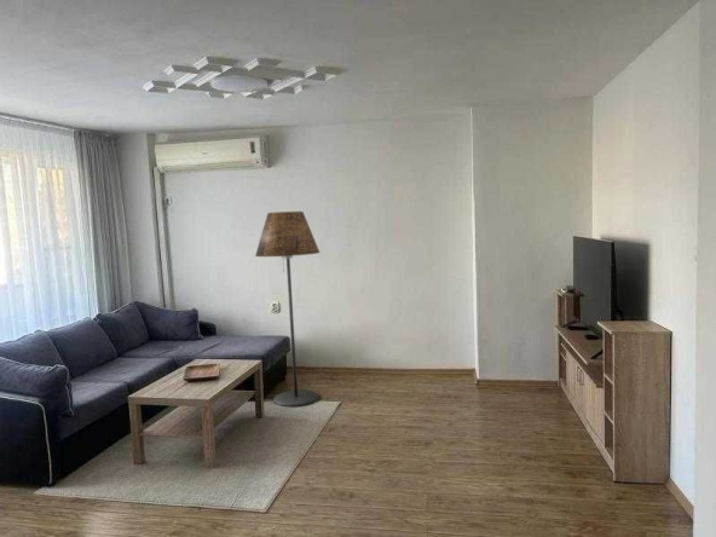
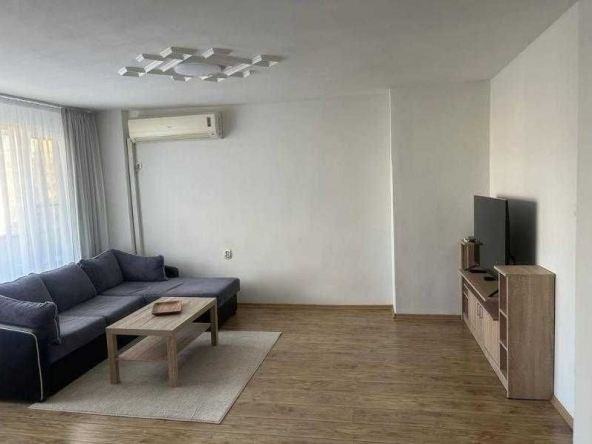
- floor lamp (290, 306)
